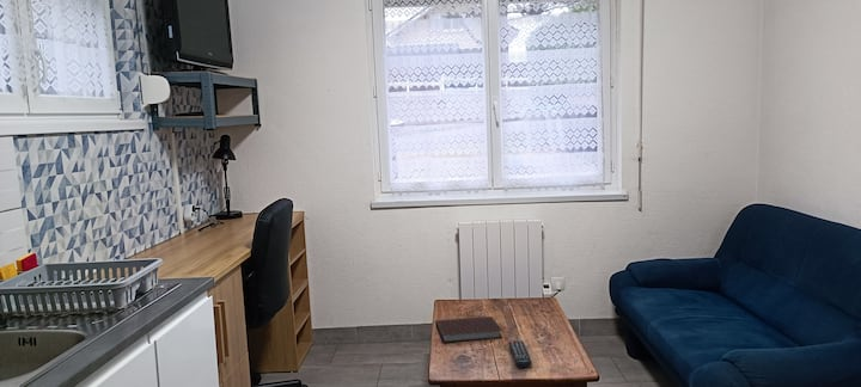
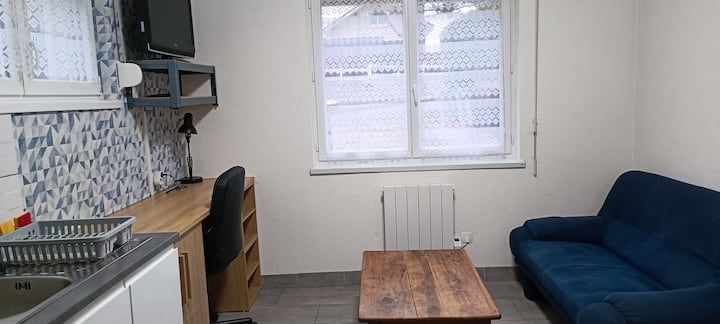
- remote control (519, 352)
- notebook (468, 328)
